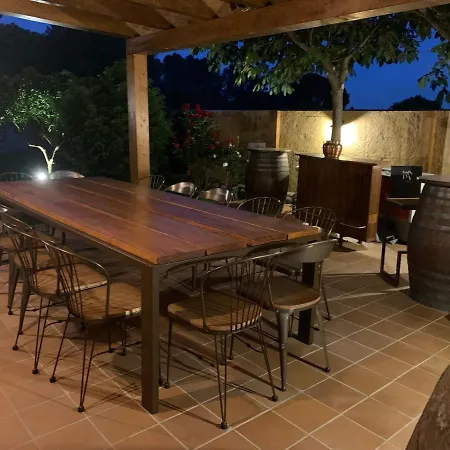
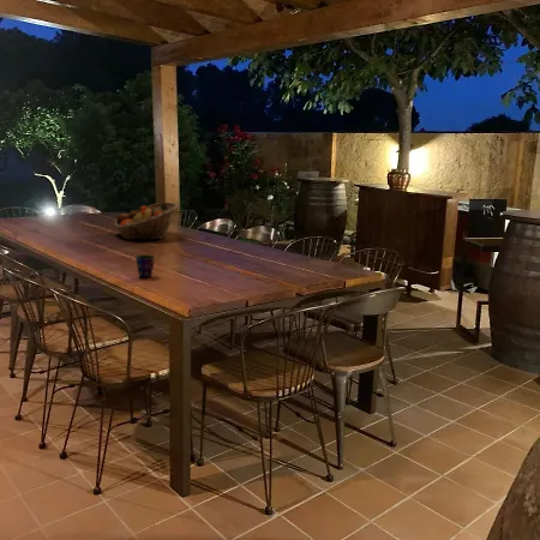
+ cup (146, 266)
+ fruit basket (146, 220)
